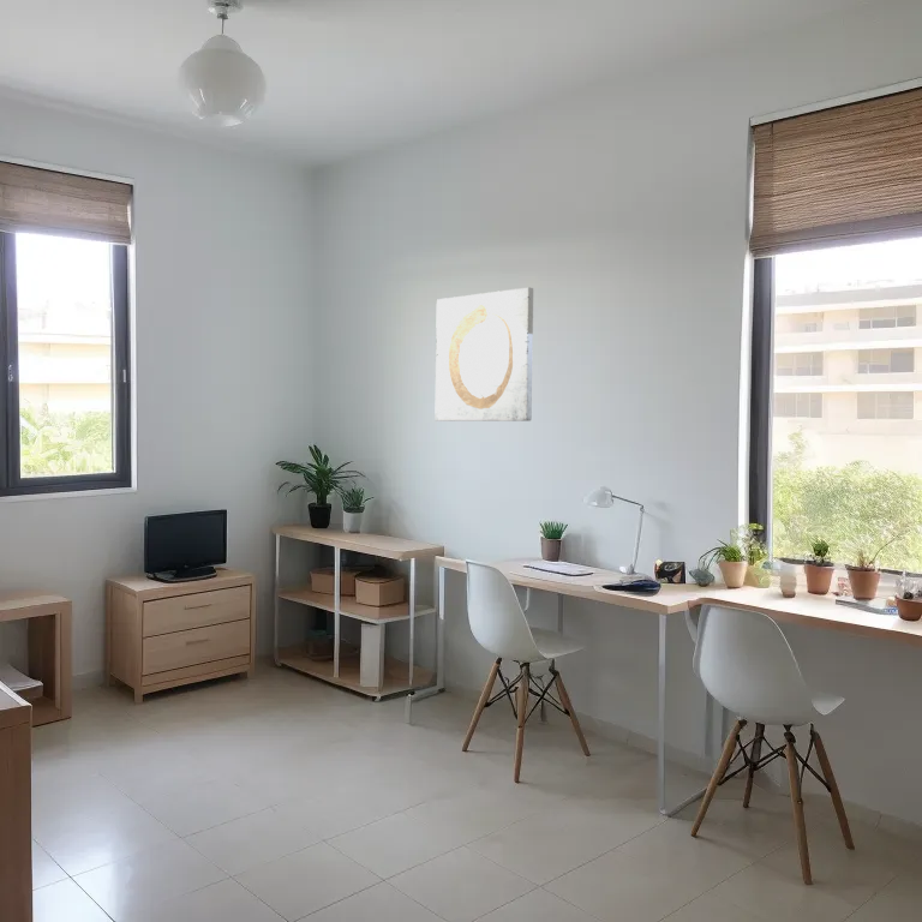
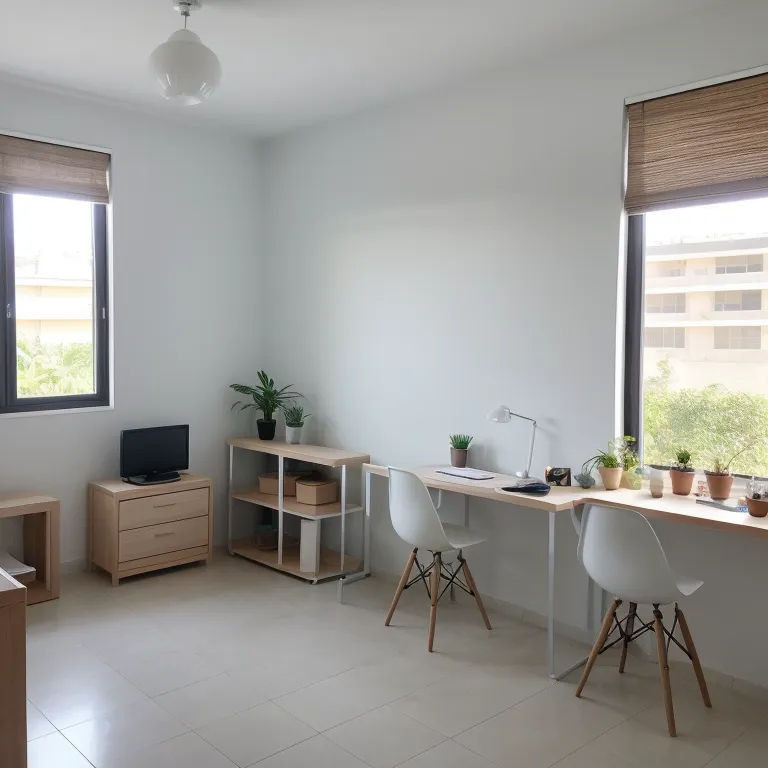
- wall art (481, 357)
